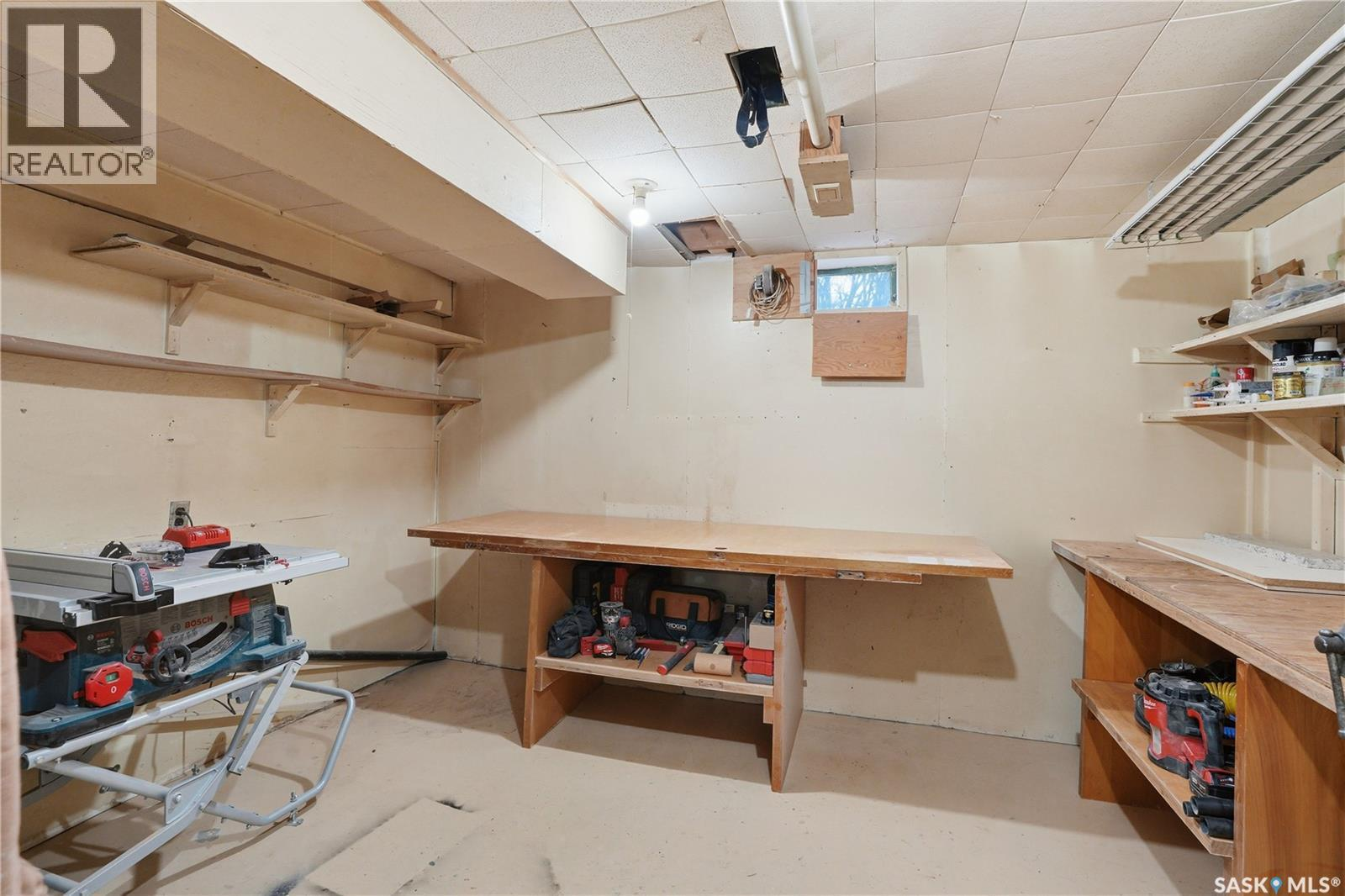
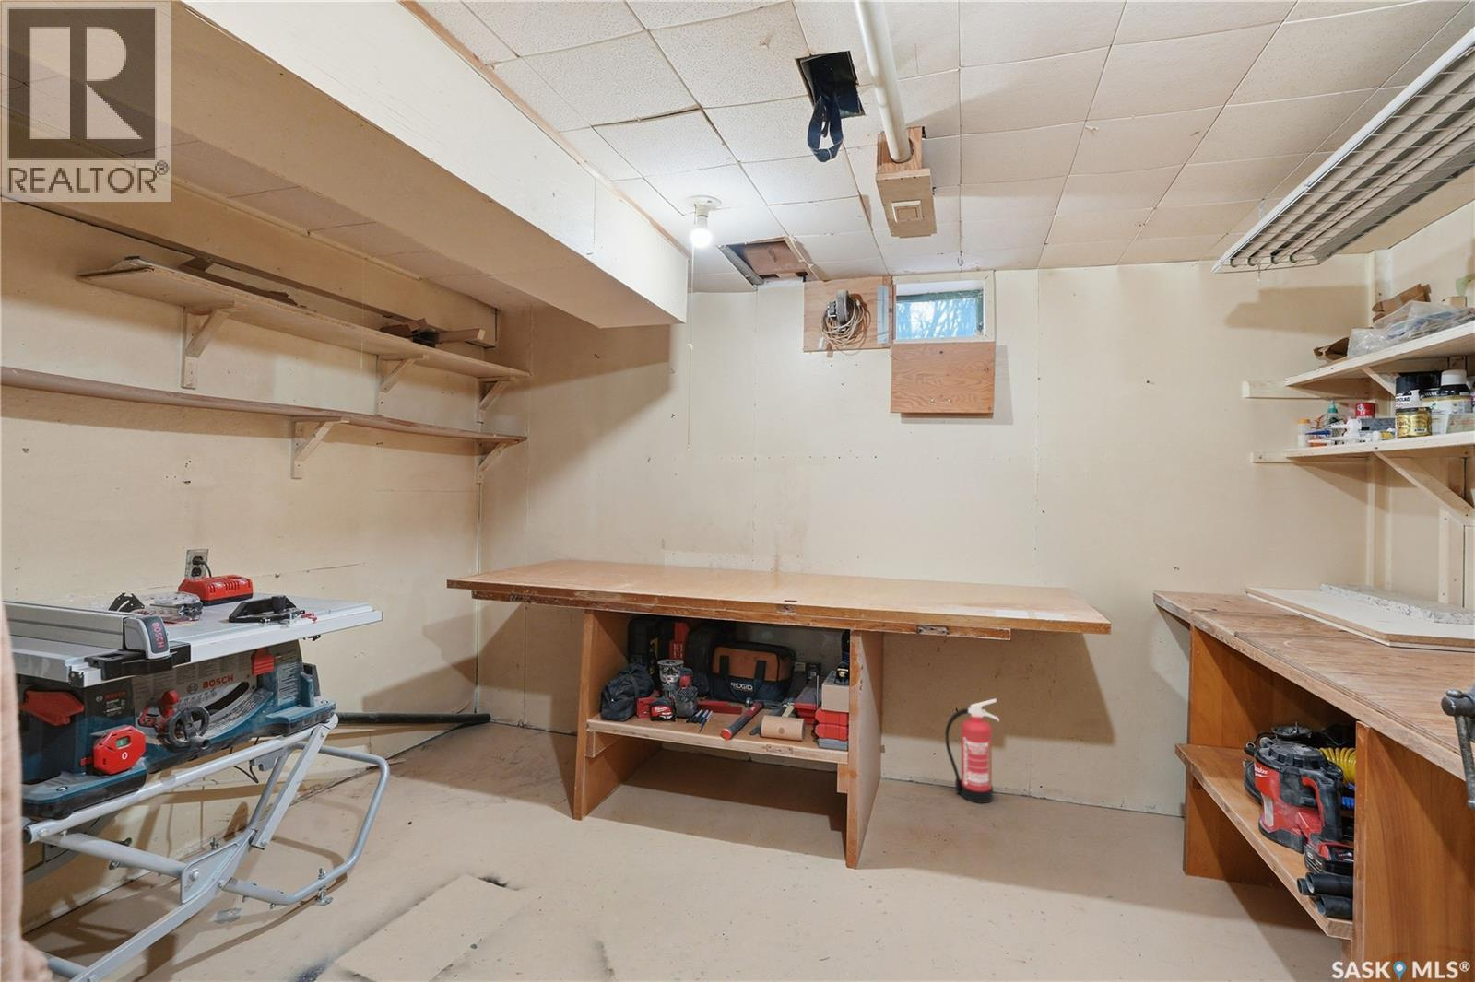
+ fire extinguisher (972, 745)
